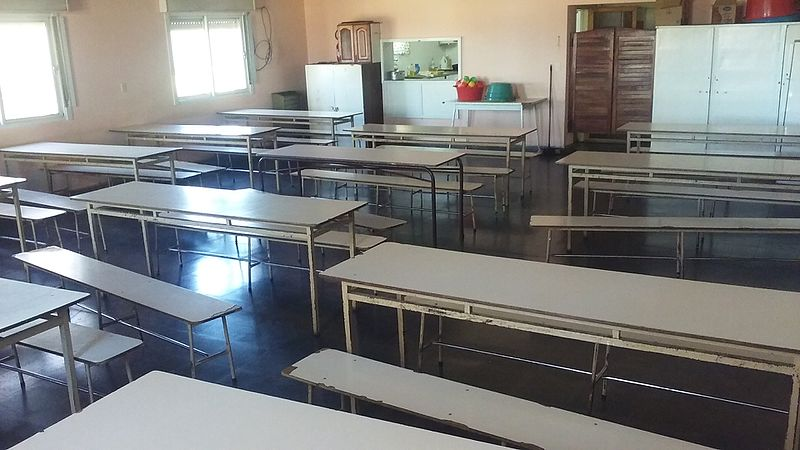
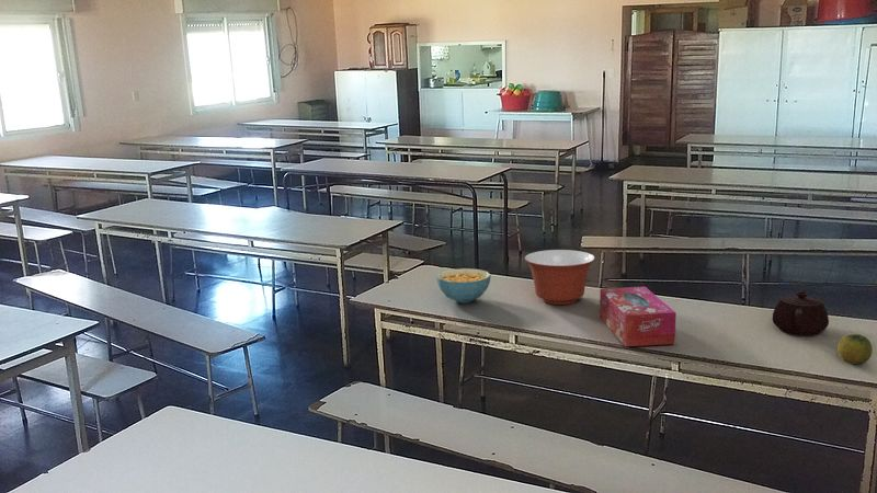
+ fruit (854, 348)
+ tissue box (635, 314)
+ teapot (800, 310)
+ cereal bowl (464, 287)
+ mixing bowl (559, 278)
